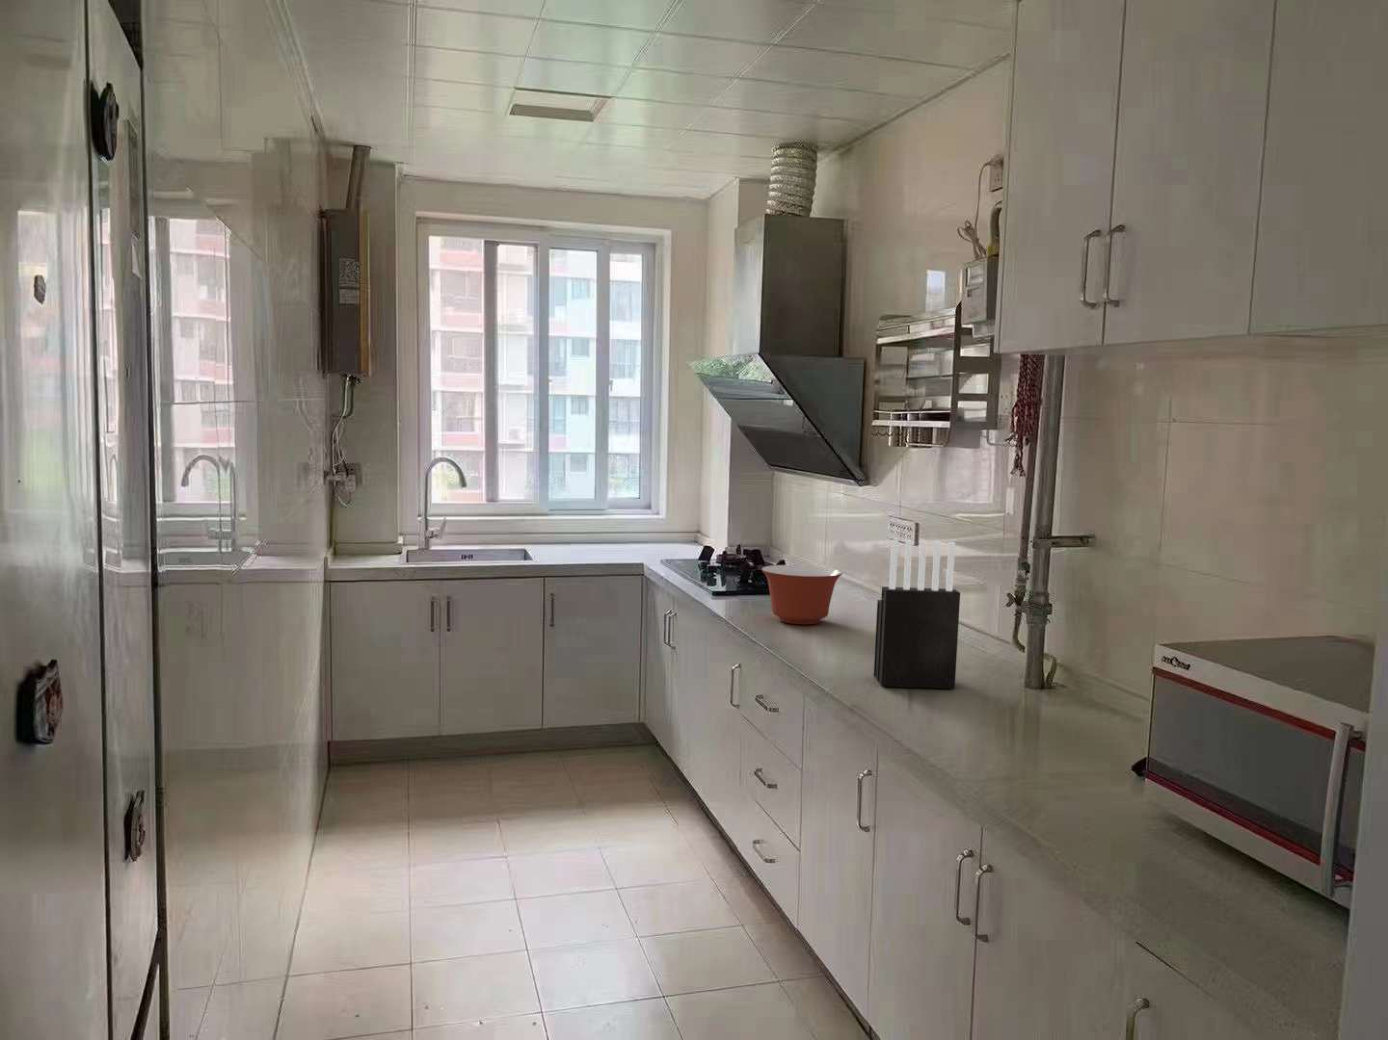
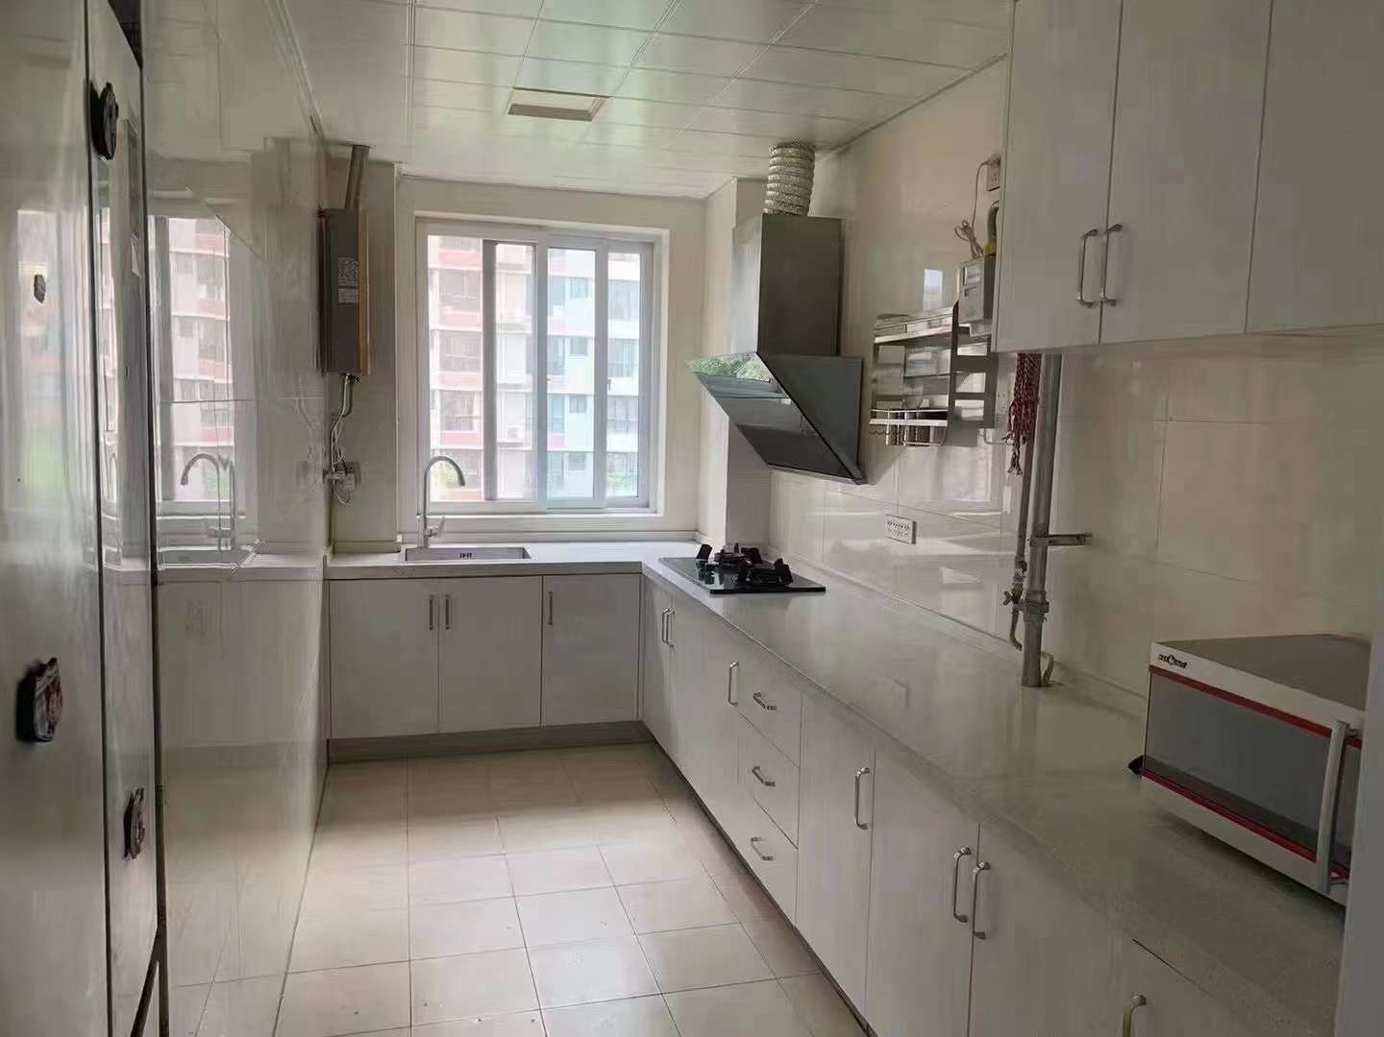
- mixing bowl (800, 595)
- knife block (916, 611)
